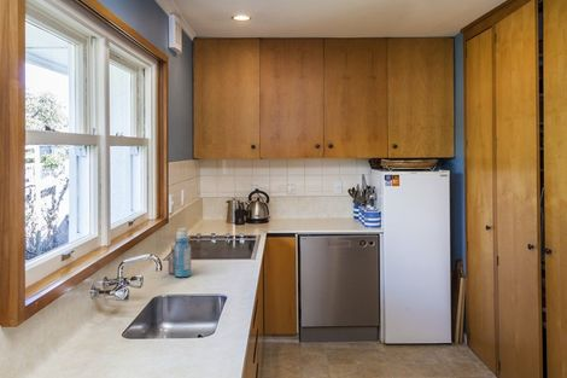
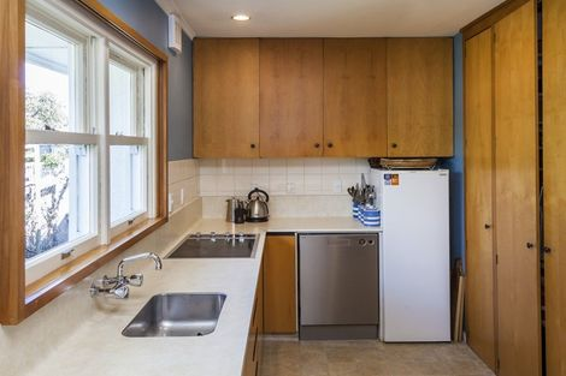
- bottle (179, 251)
